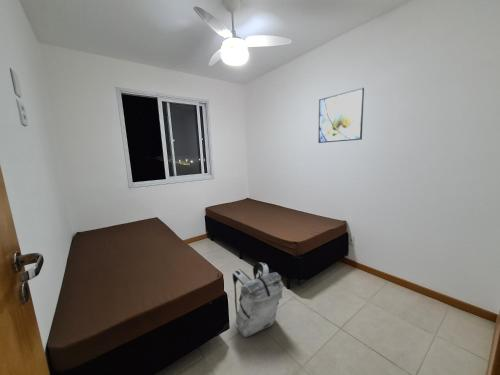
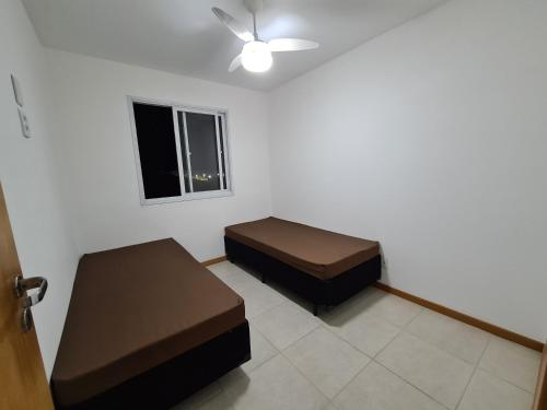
- backpack (256, 299)
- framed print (338, 118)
